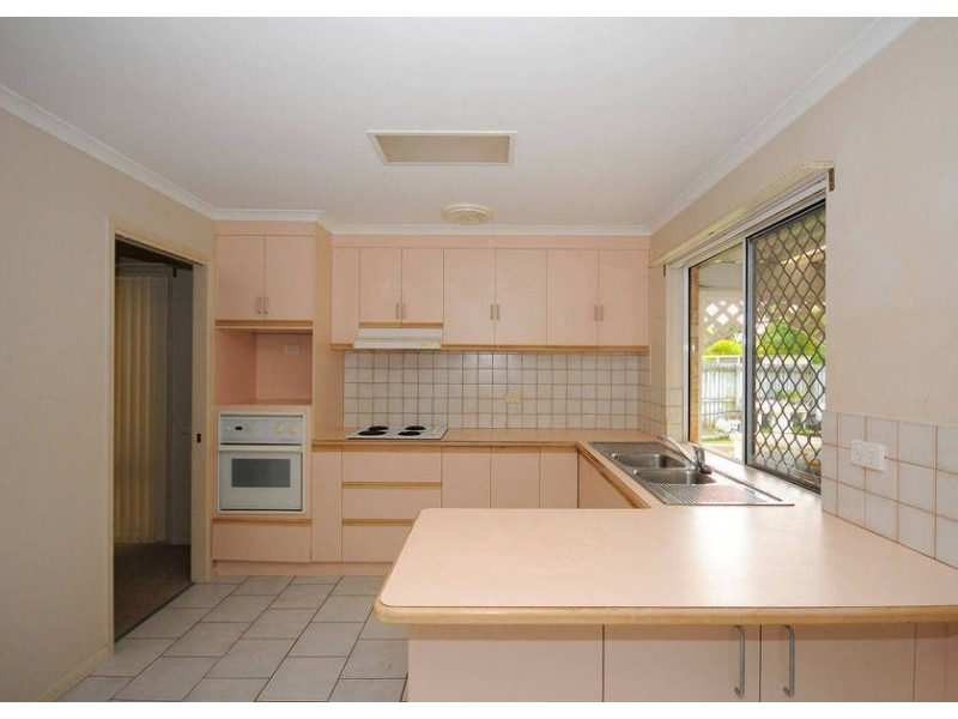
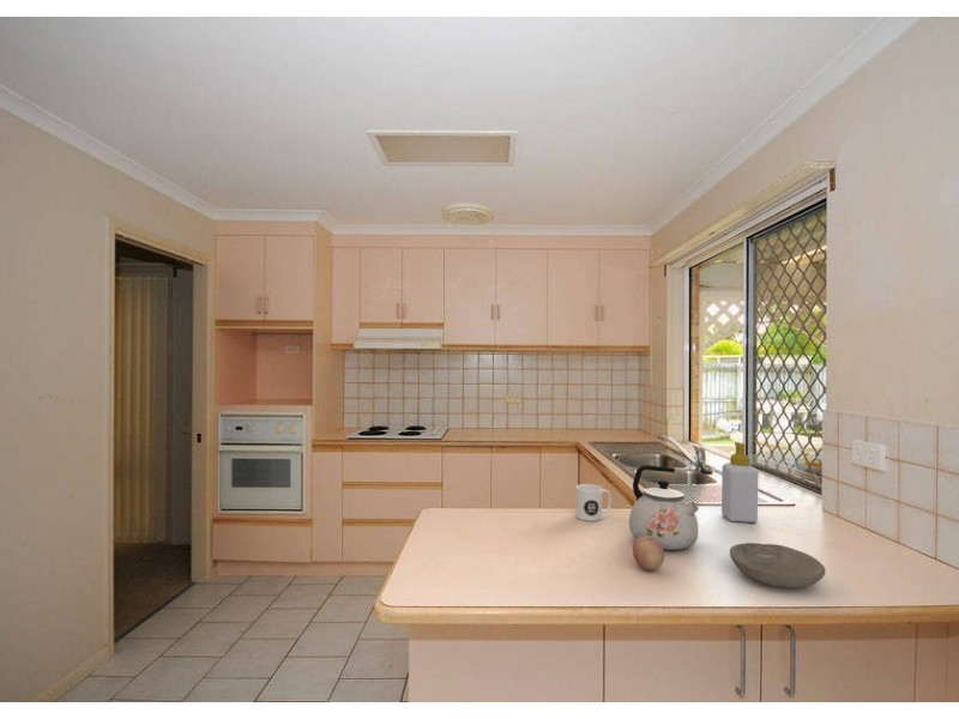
+ bowl (774, 567)
+ mug (593, 501)
+ soap bottle (738, 481)
+ kettle (663, 504)
+ fruit (647, 552)
